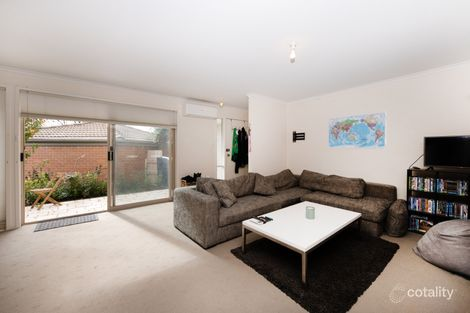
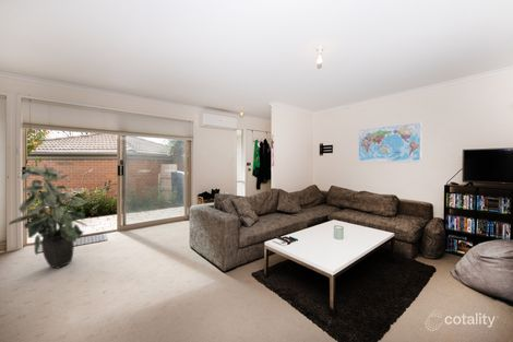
+ indoor plant (57, 214)
